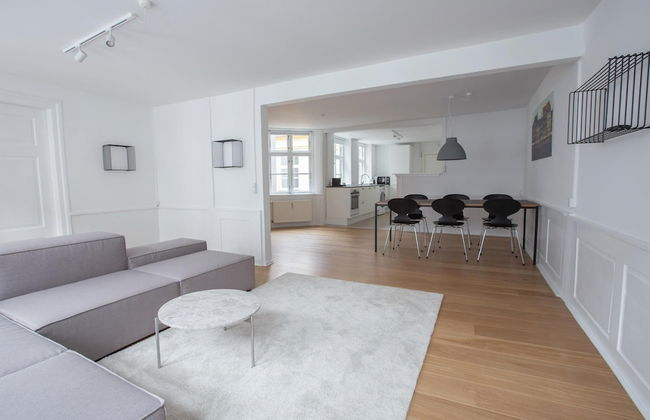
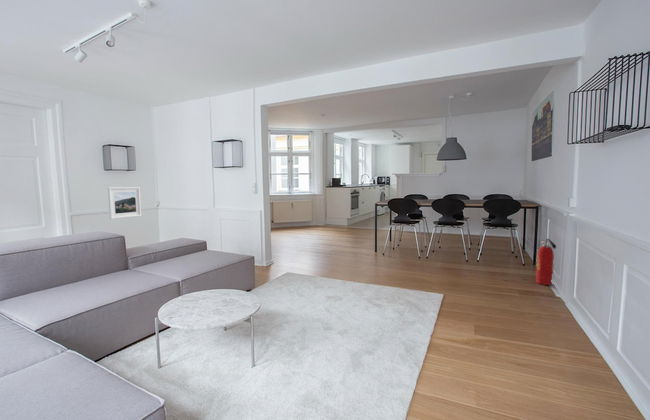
+ fire extinguisher (545, 261)
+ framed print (125, 202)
